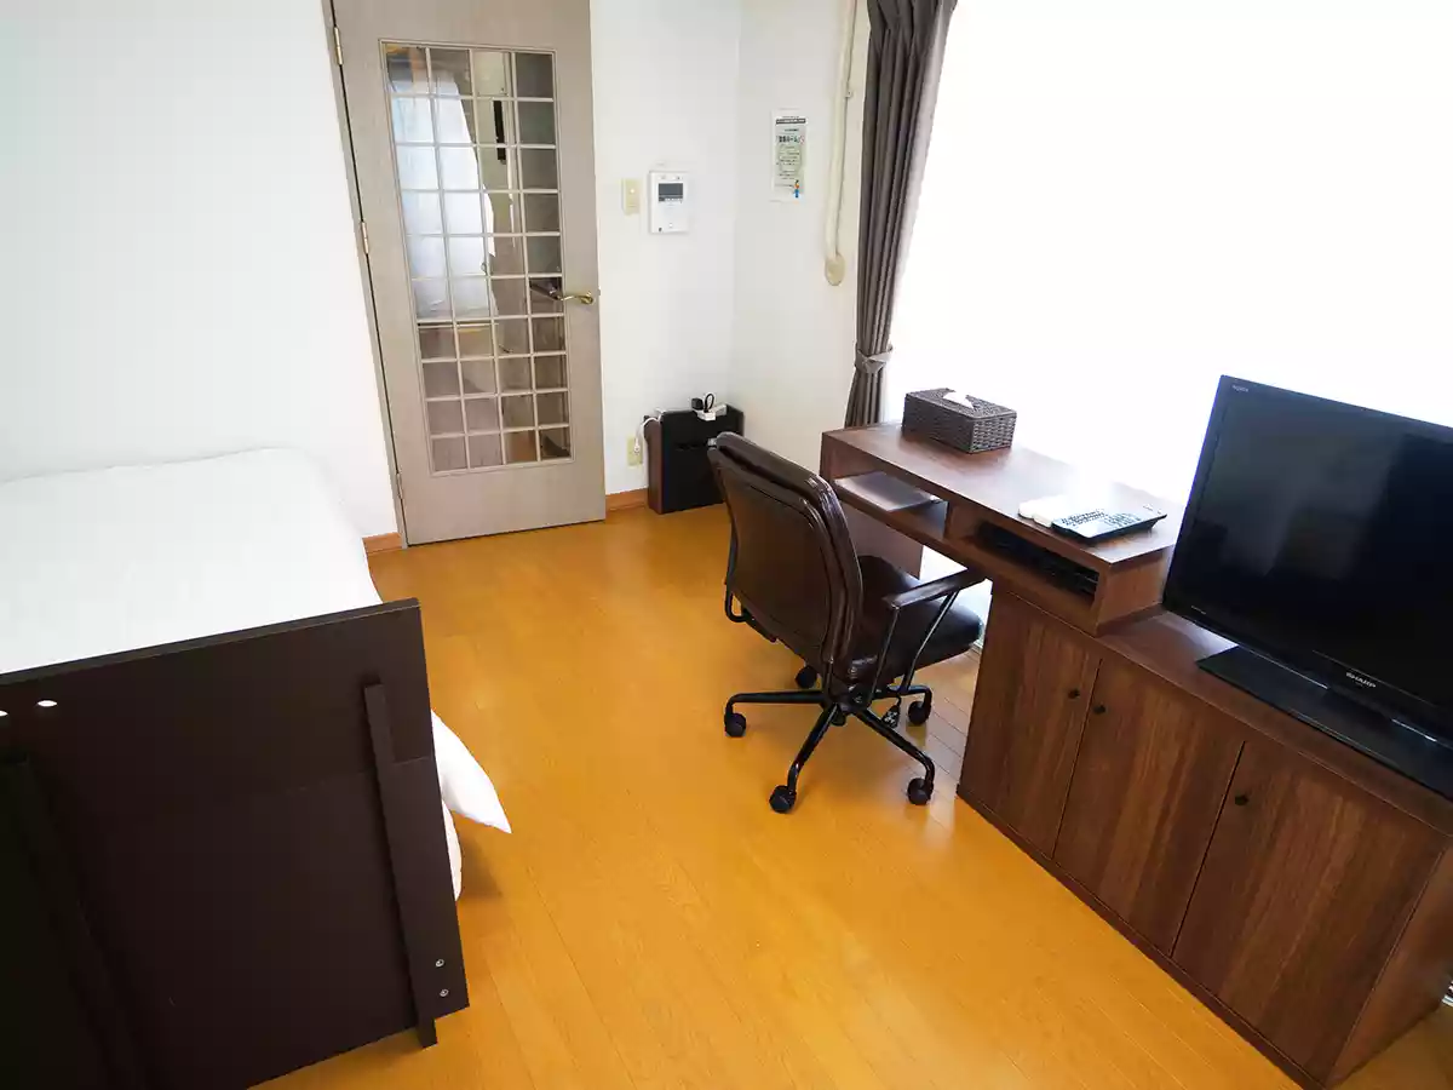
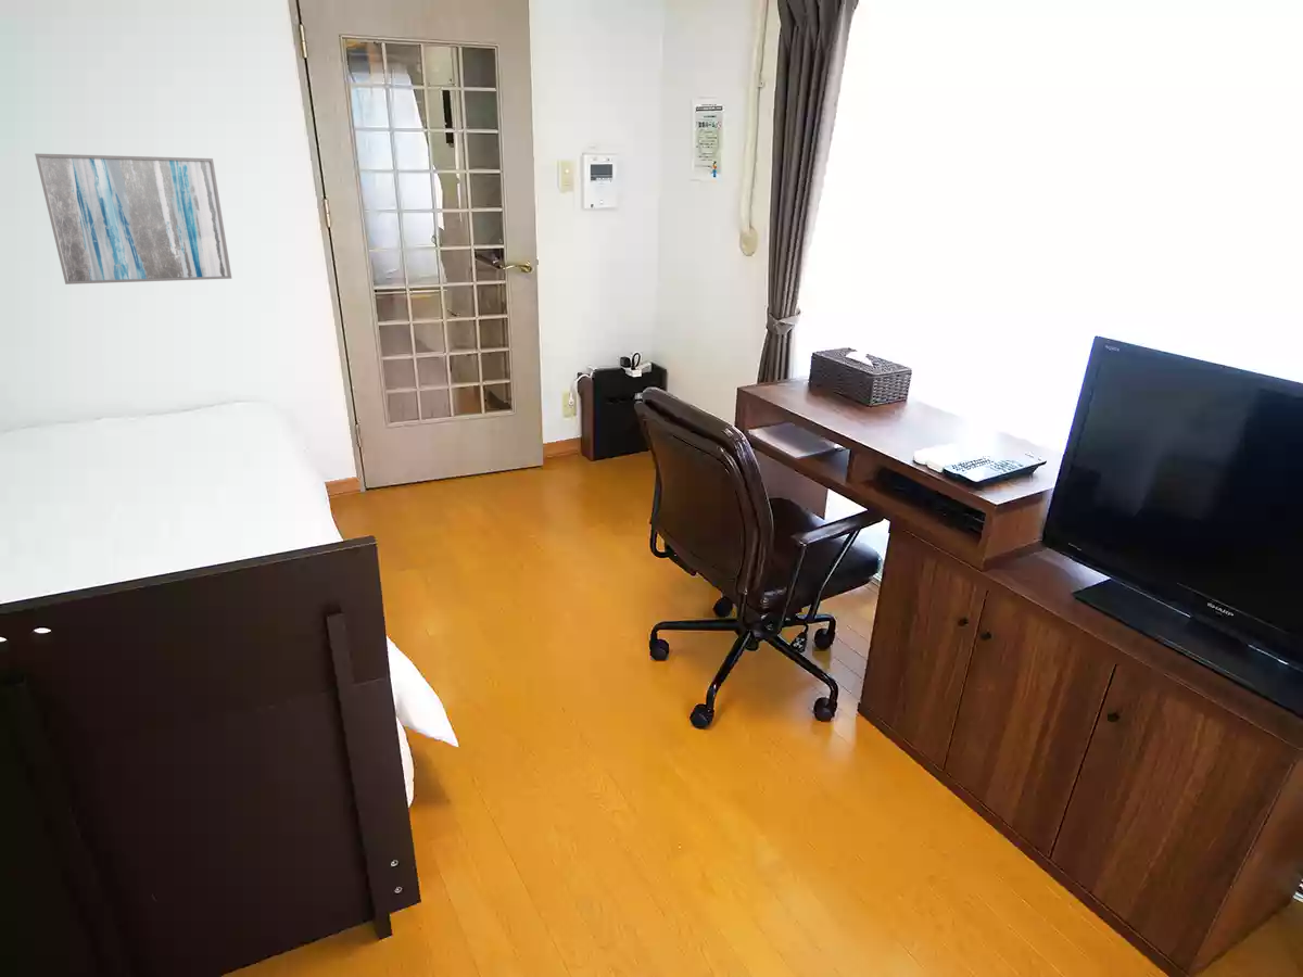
+ wall art (140, 219)
